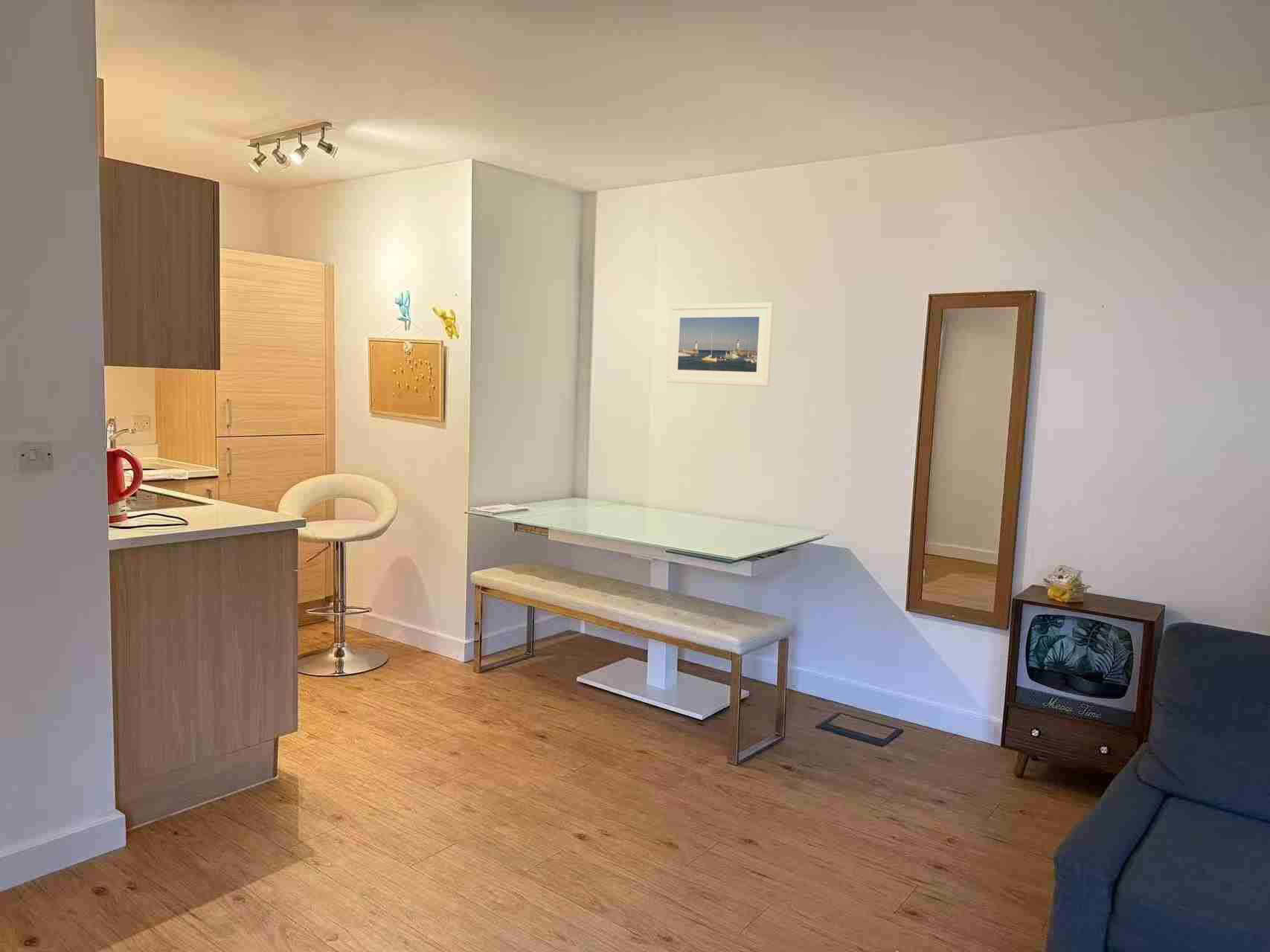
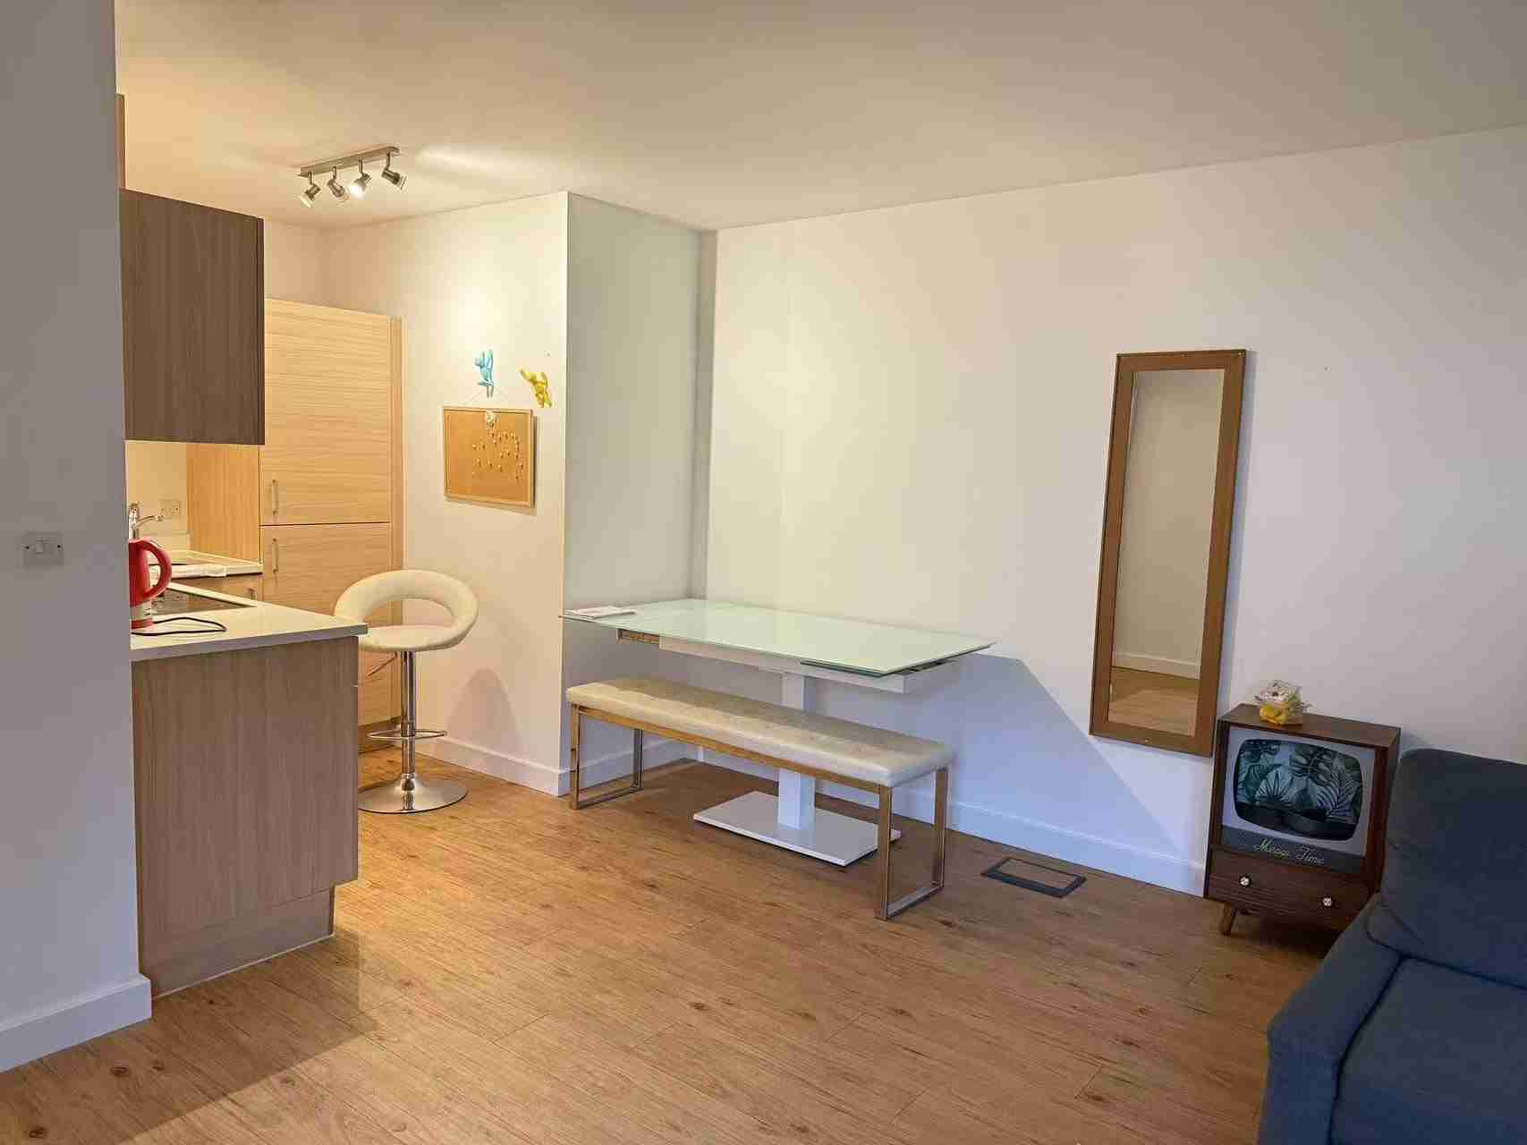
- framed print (717, 344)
